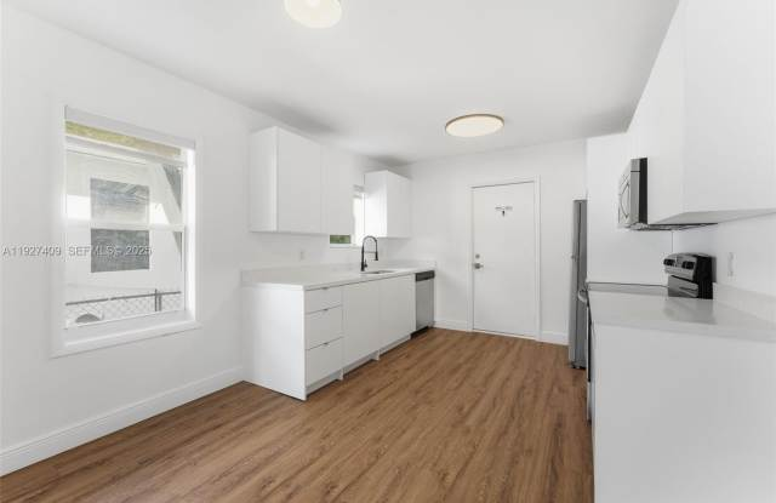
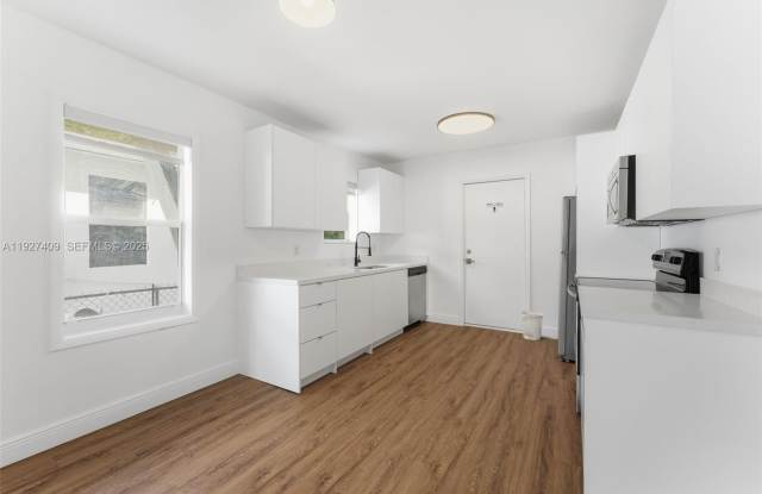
+ wastebasket (532, 325)
